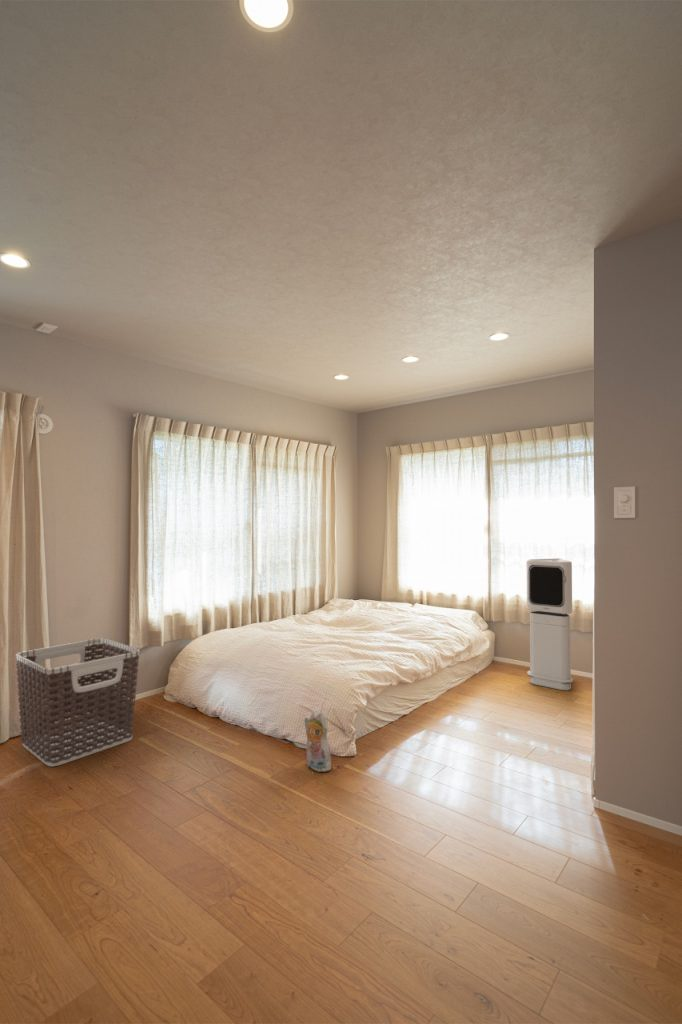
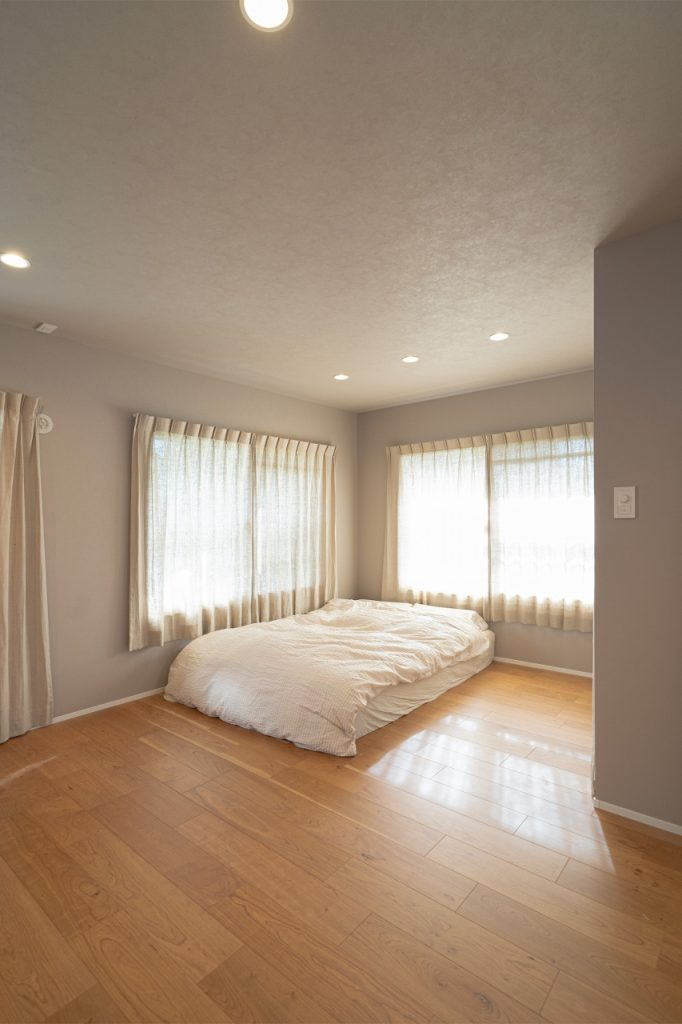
- plush toy (316, 738)
- air purifier (553, 620)
- clothes hamper (78, 696)
